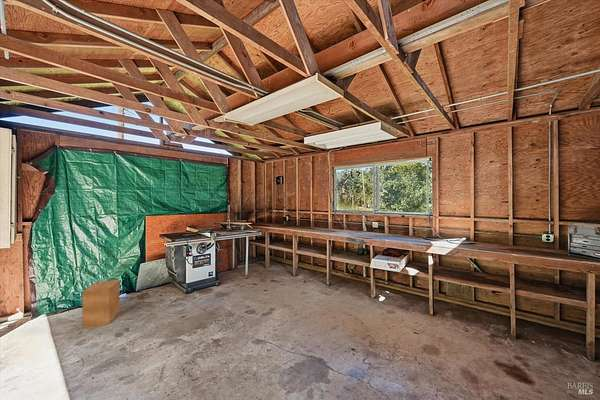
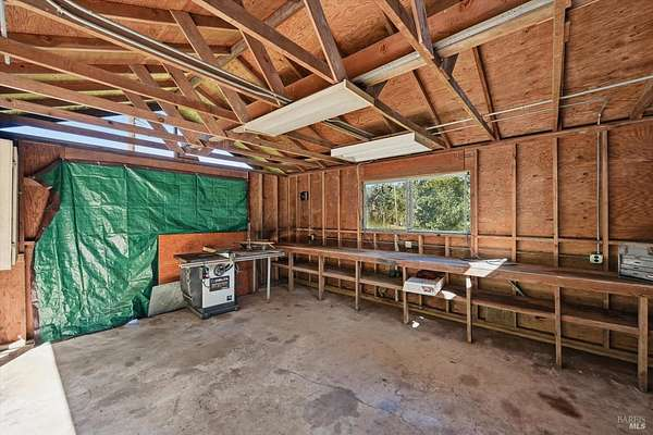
- cardboard box (102, 302)
